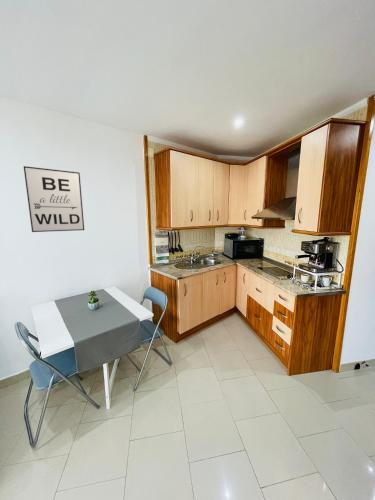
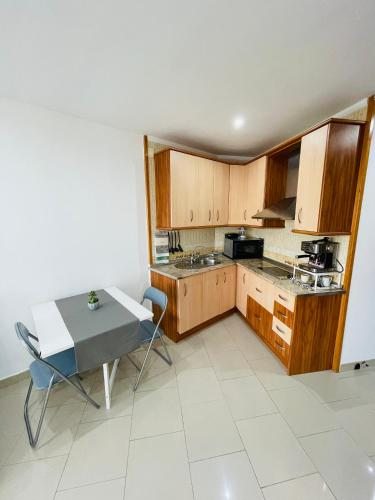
- wall art (56, 201)
